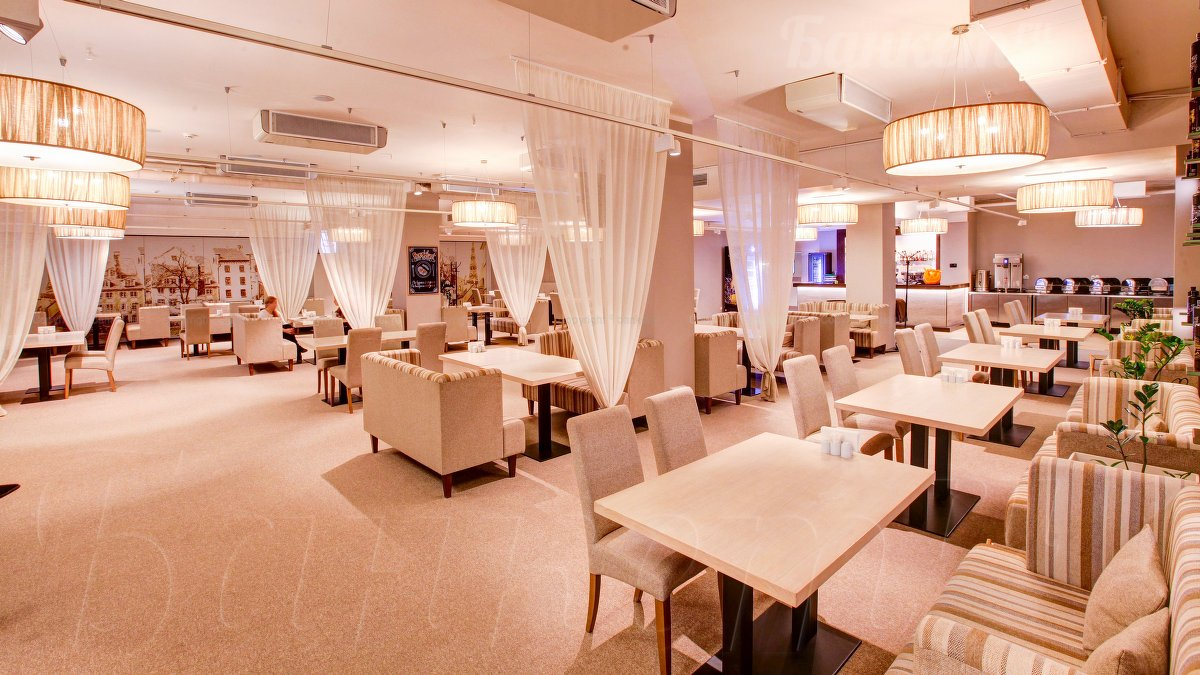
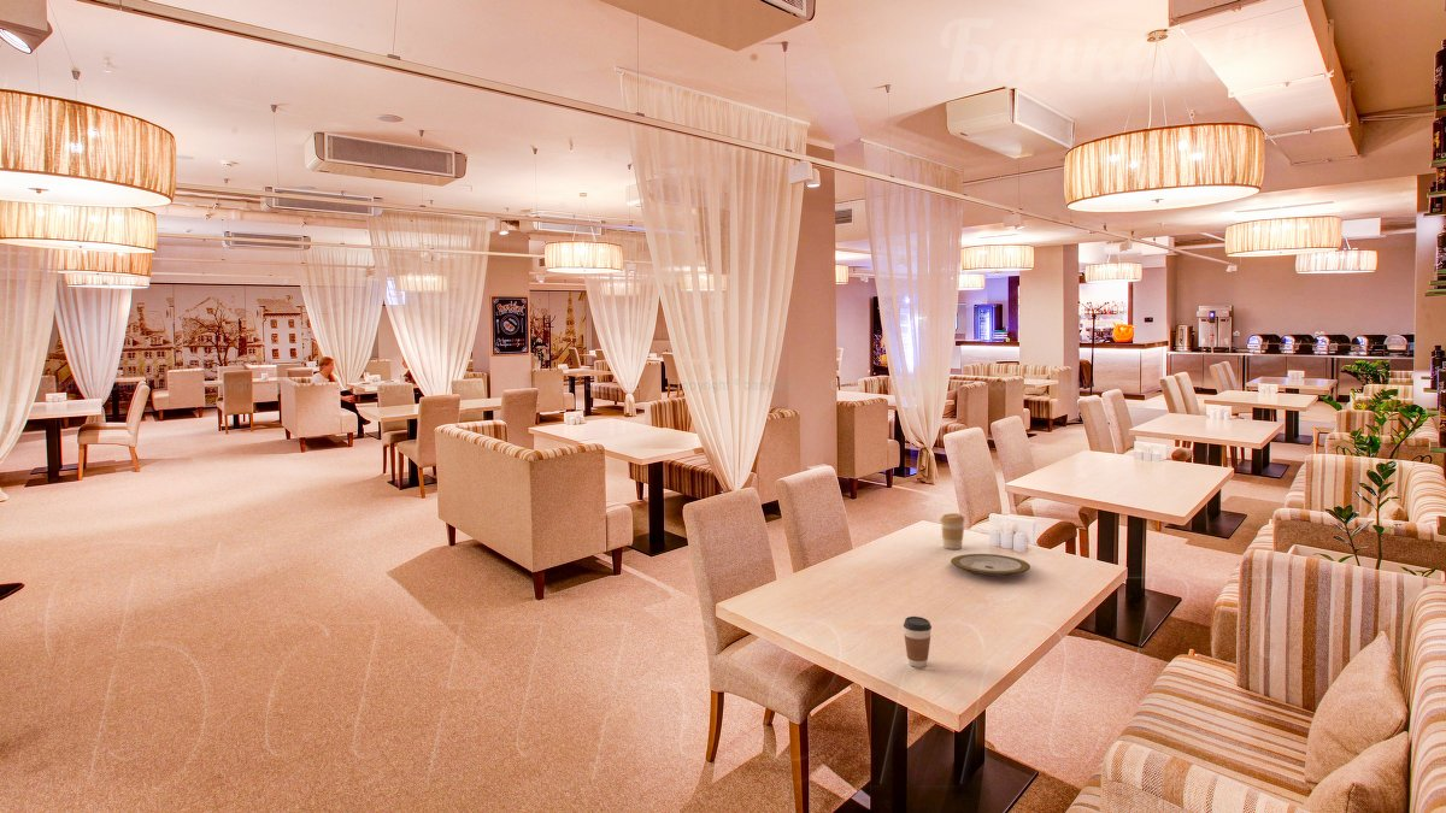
+ coffee cup (952, 530)
+ plate (989, 565)
+ coffee cup (917, 642)
